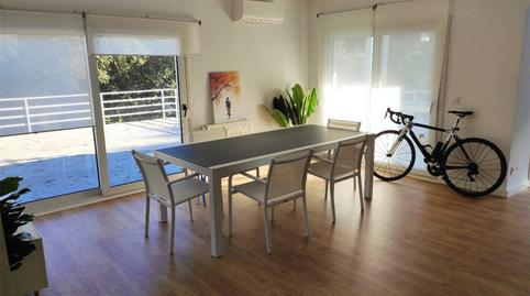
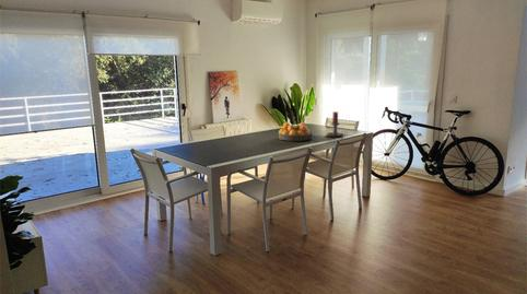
+ fruit bowl (295, 130)
+ candle holder (337, 124)
